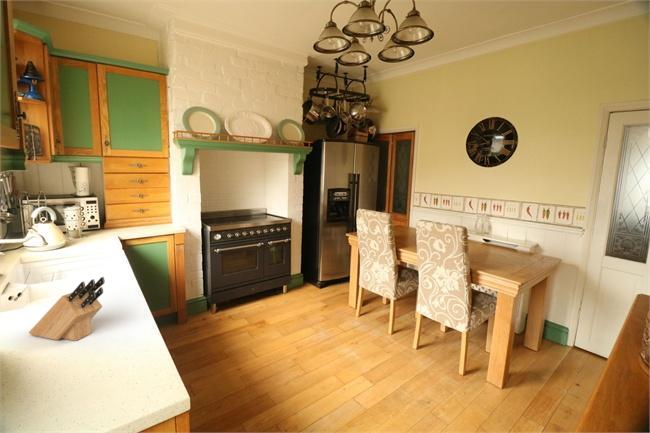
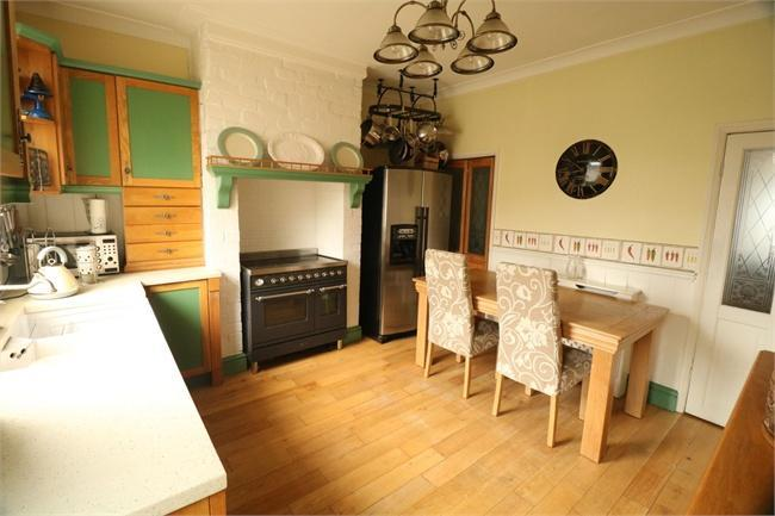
- knife block (69, 305)
